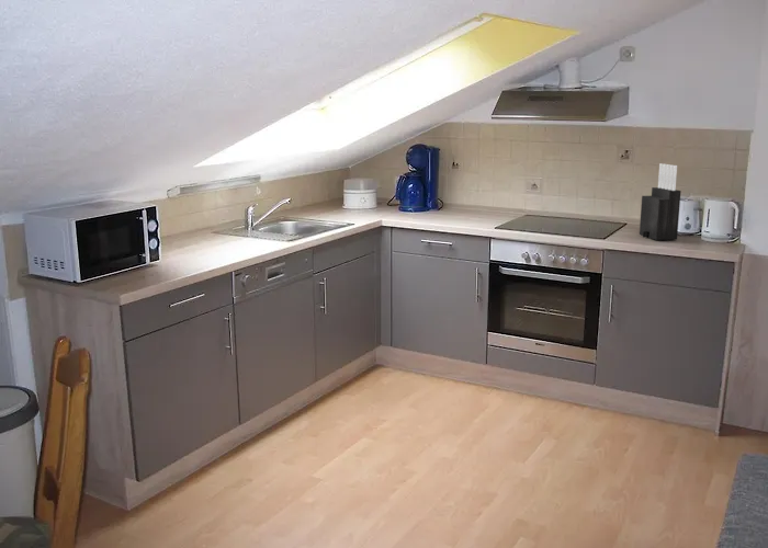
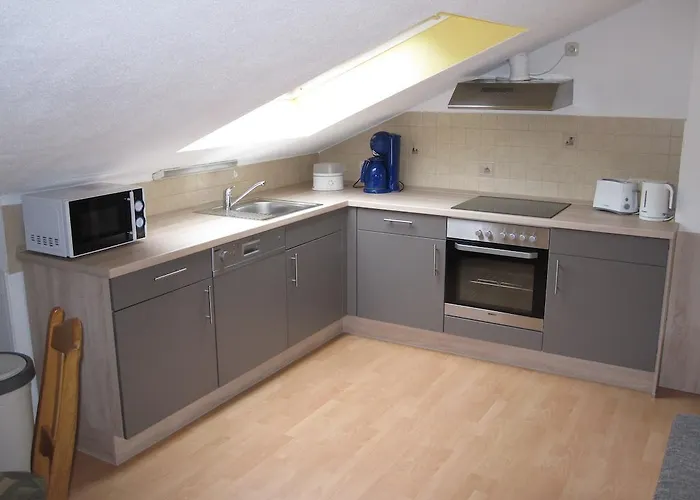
- knife block (657, 201)
